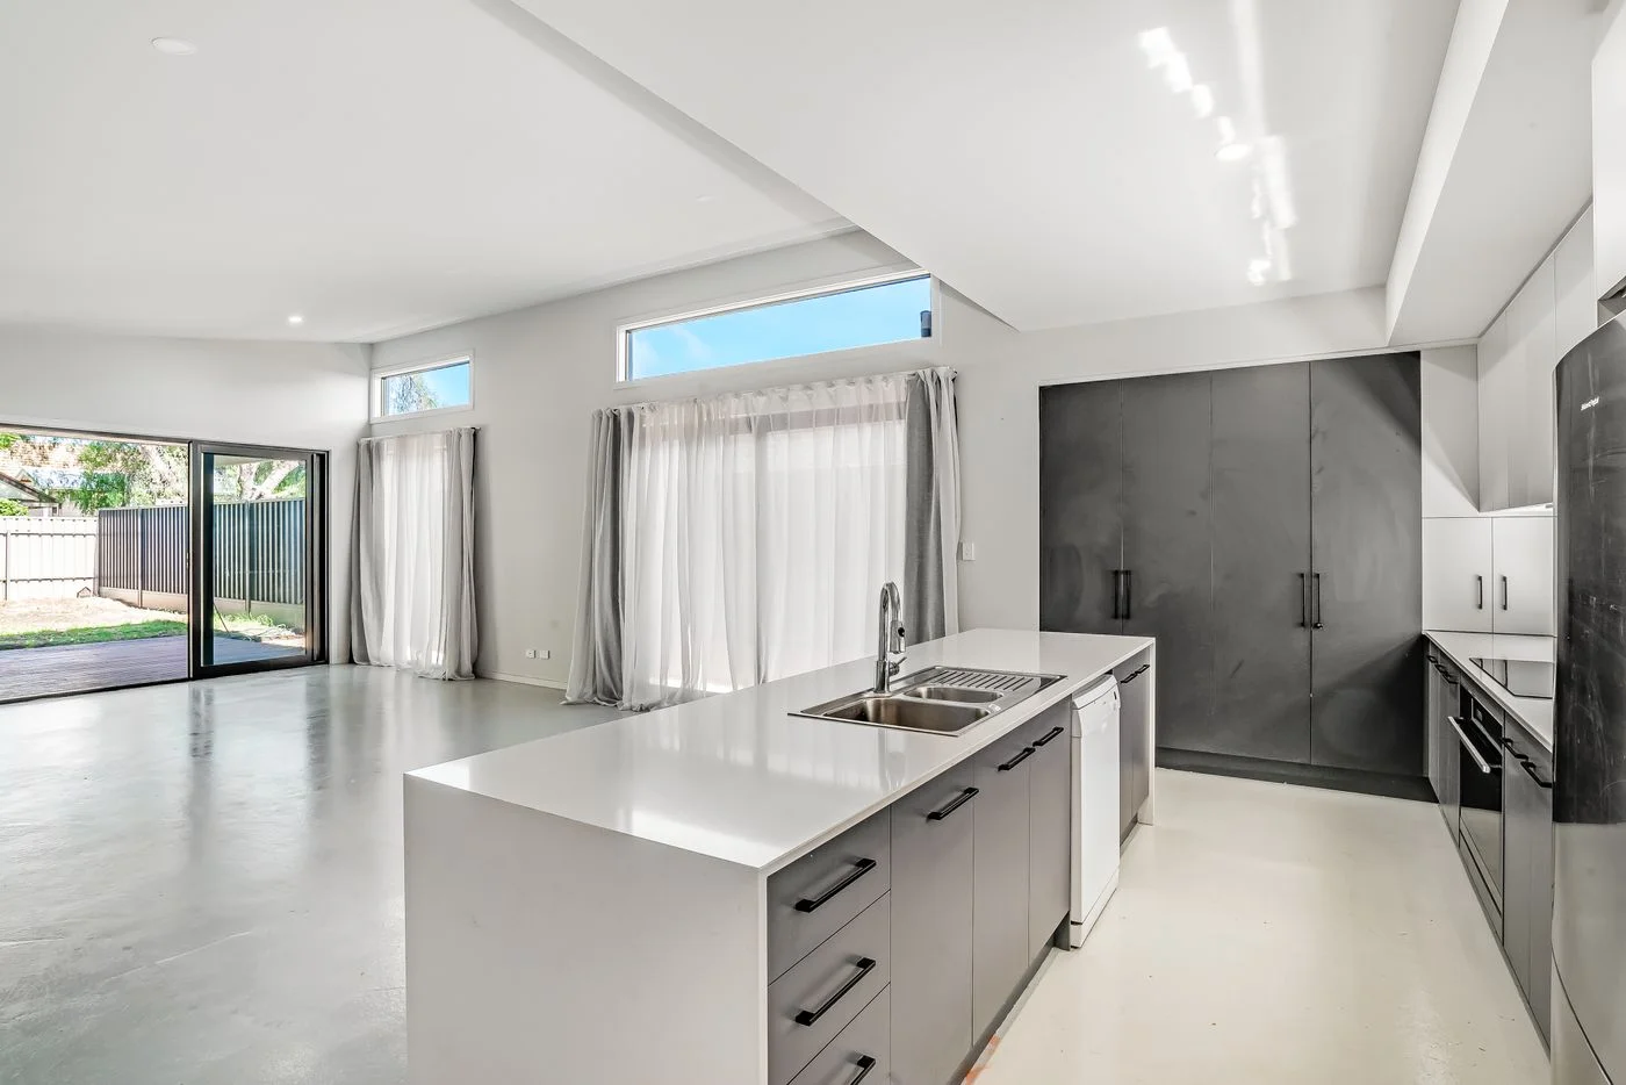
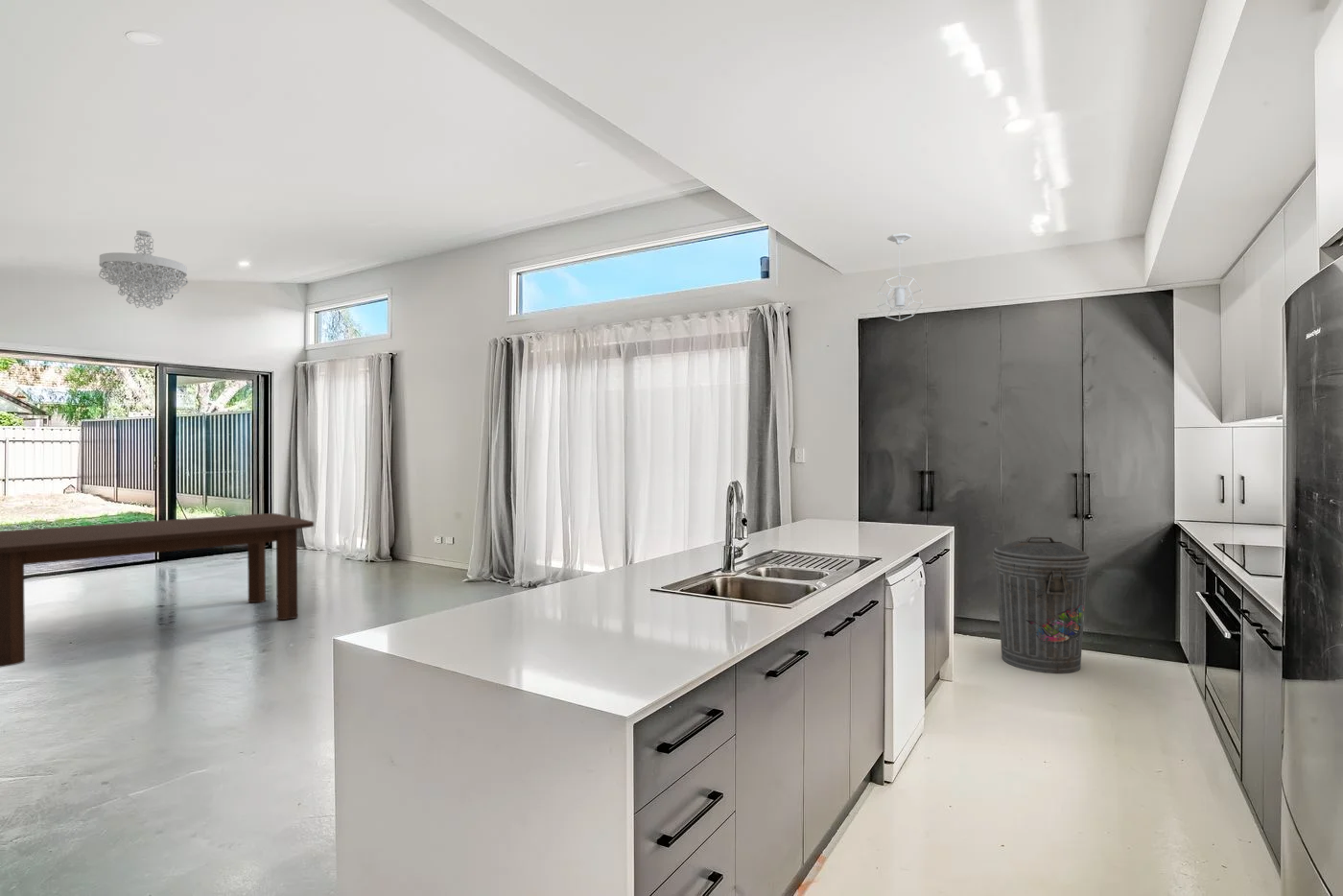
+ dining table (151, 553)
+ pendant light (899, 278)
+ chandelier (144, 270)
+ trash can (1040, 599)
